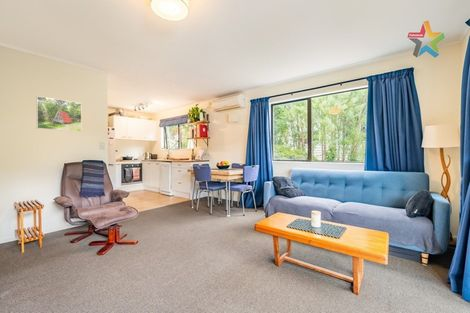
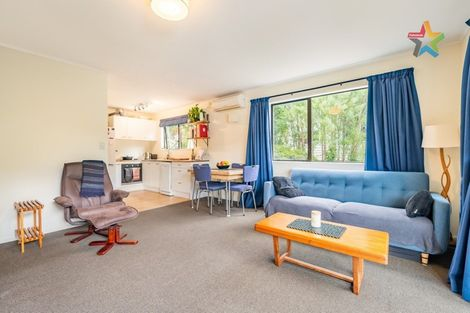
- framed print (60, 114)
